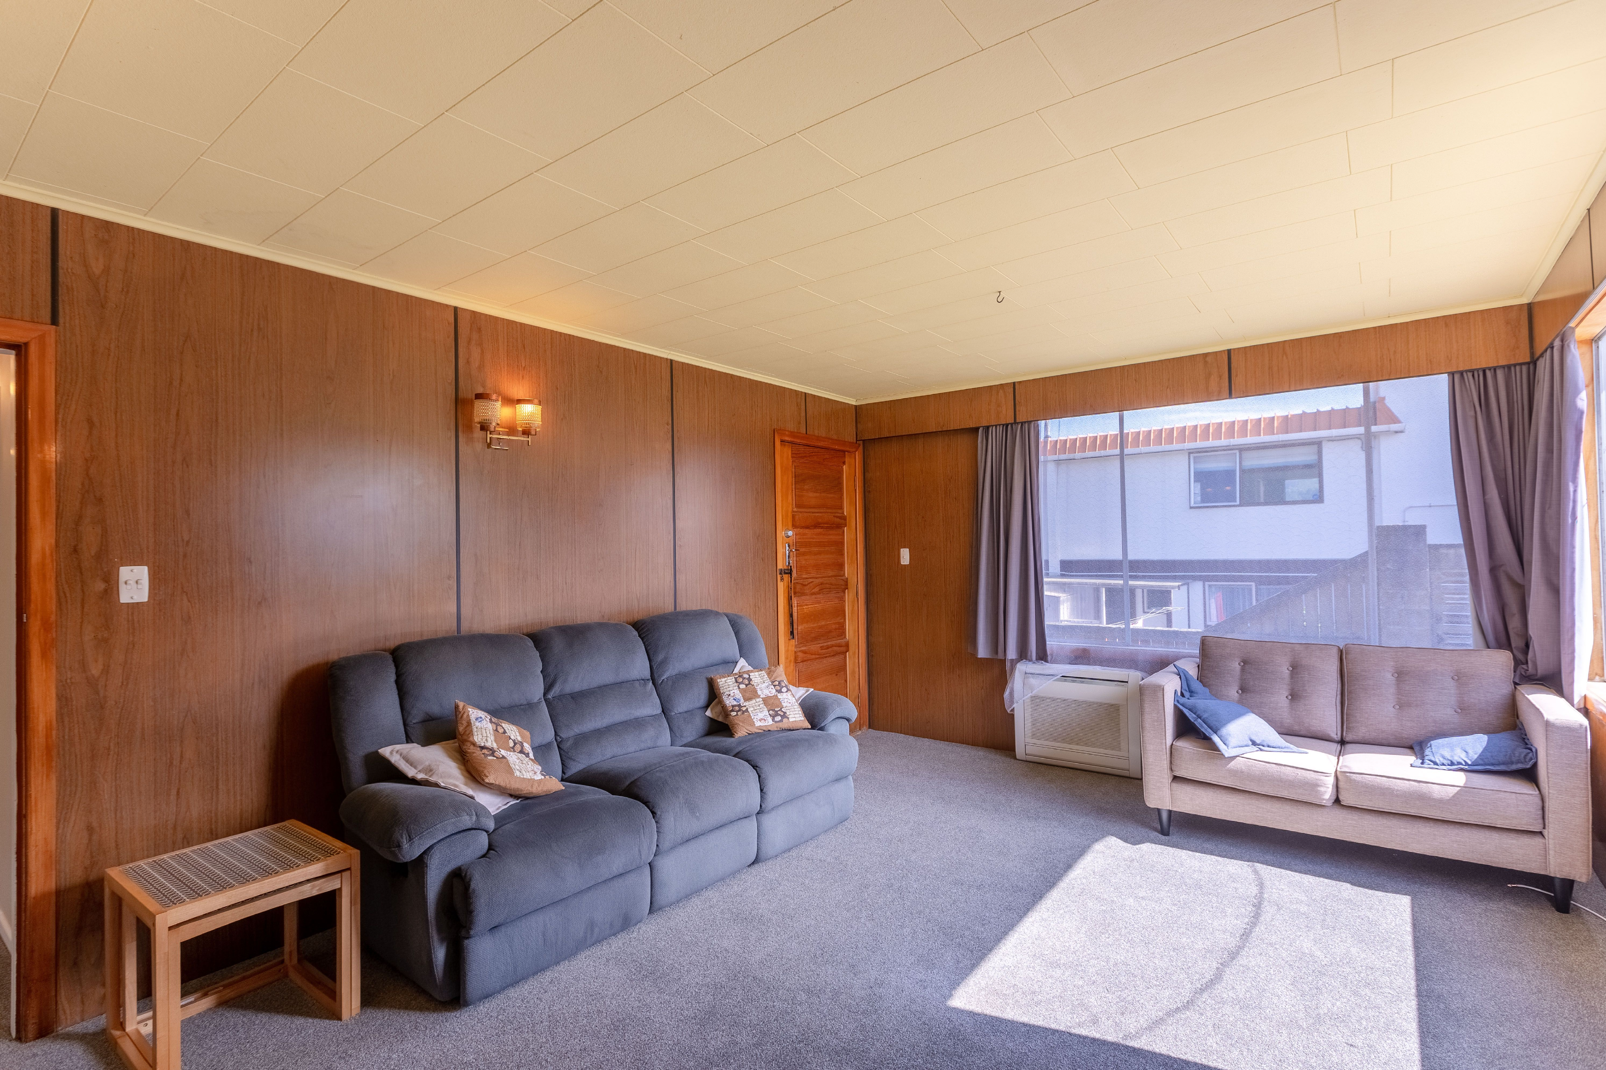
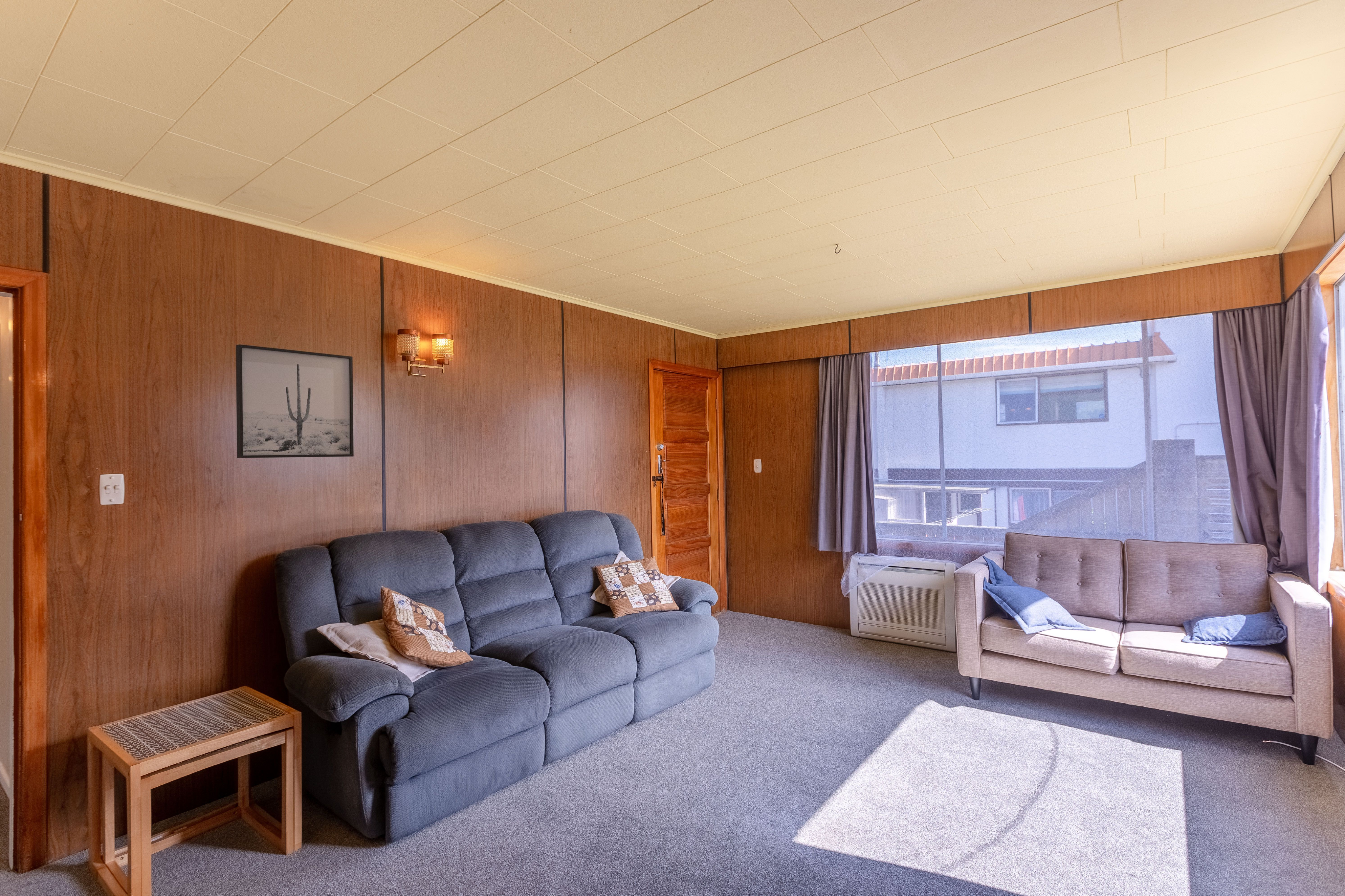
+ wall art (298, 404)
